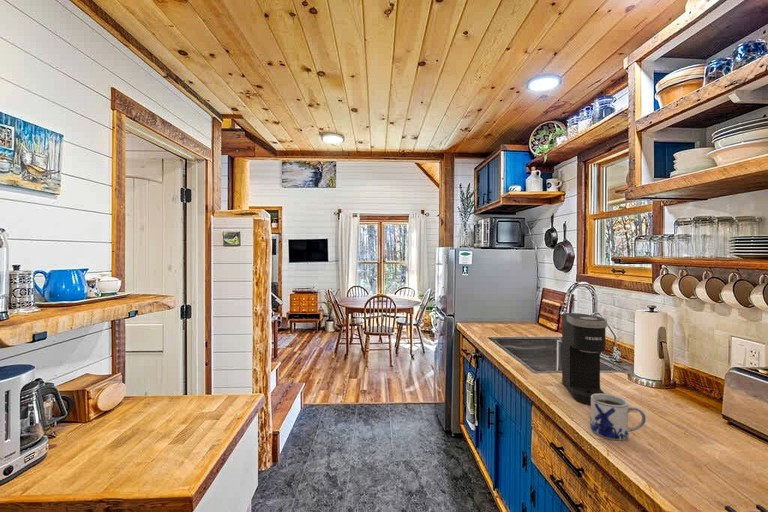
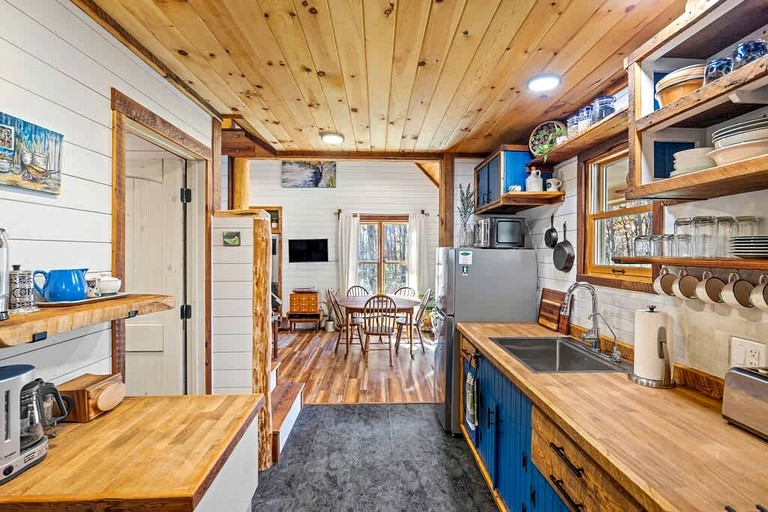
- coffee maker (582, 353)
- mug (614, 416)
